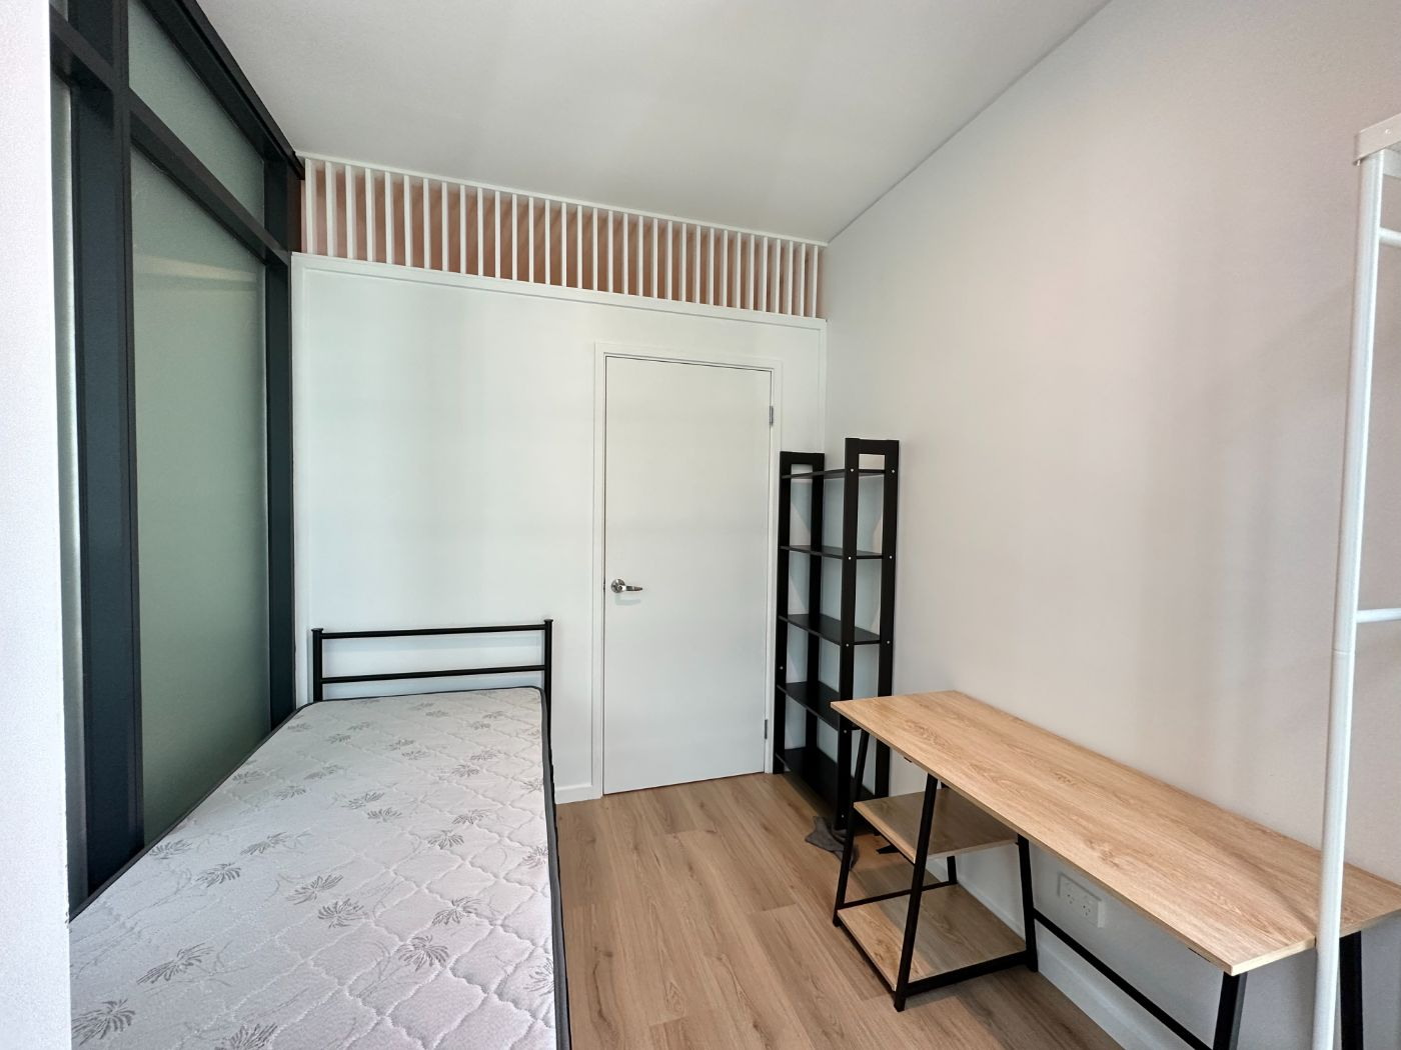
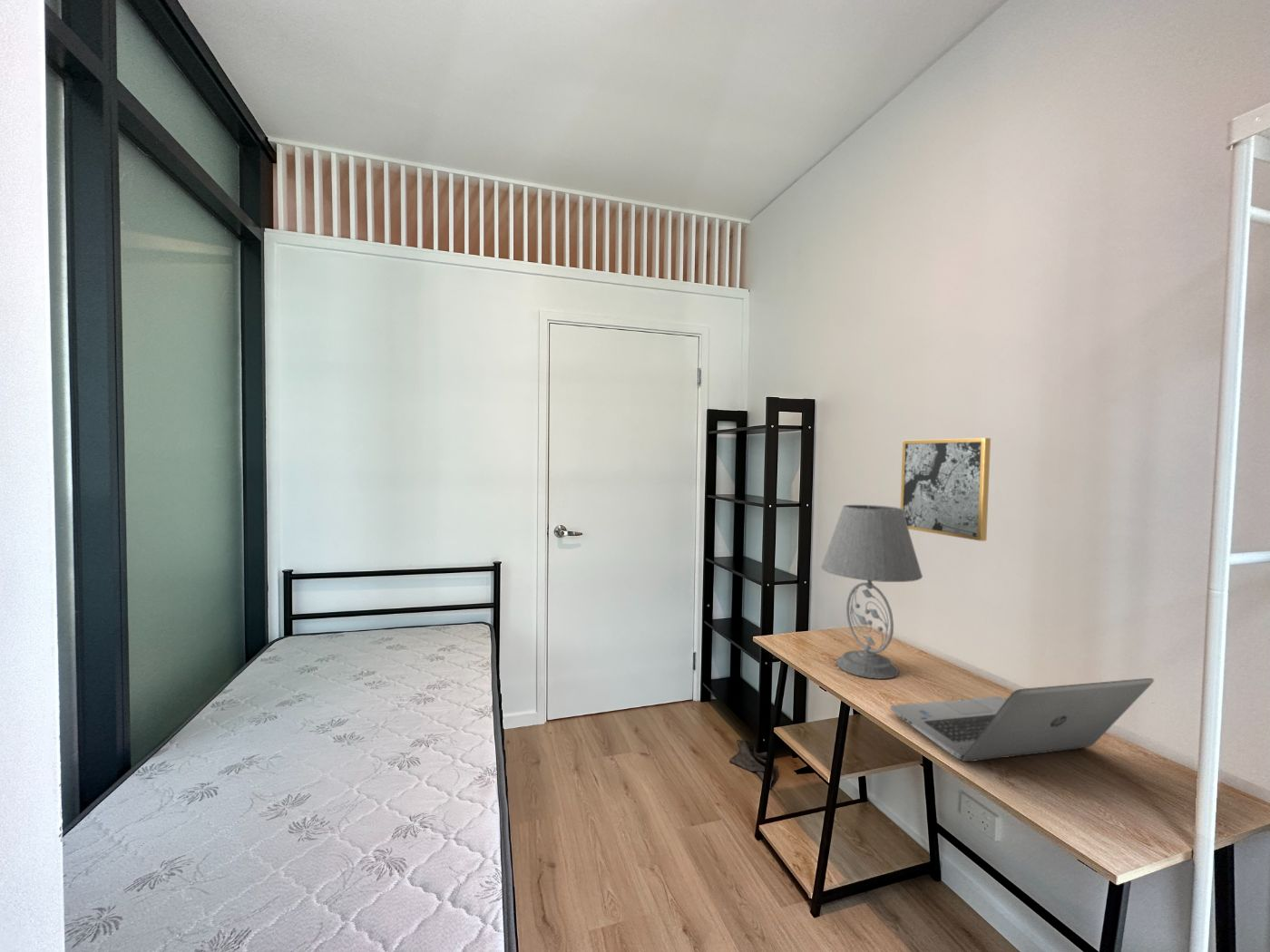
+ laptop (1005, 698)
+ table lamp (869, 587)
+ wall art (941, 486)
